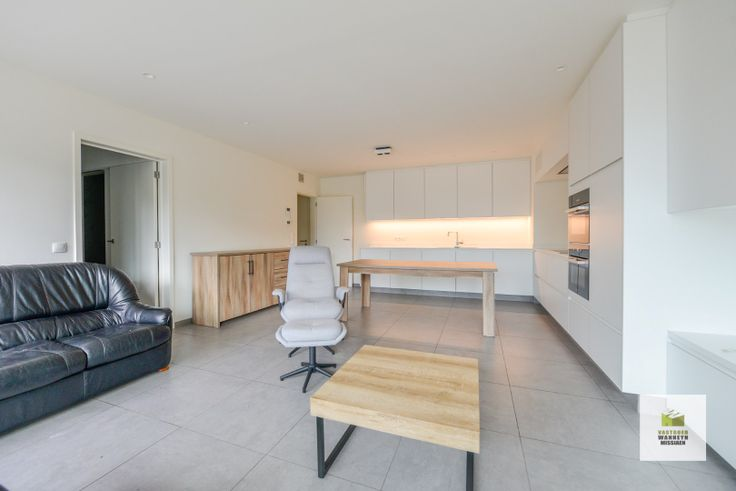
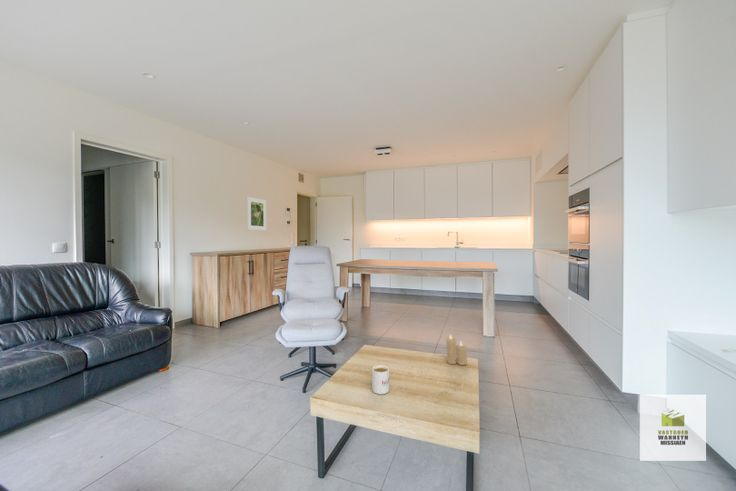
+ candle (455, 348)
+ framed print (257, 214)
+ mug (381, 378)
